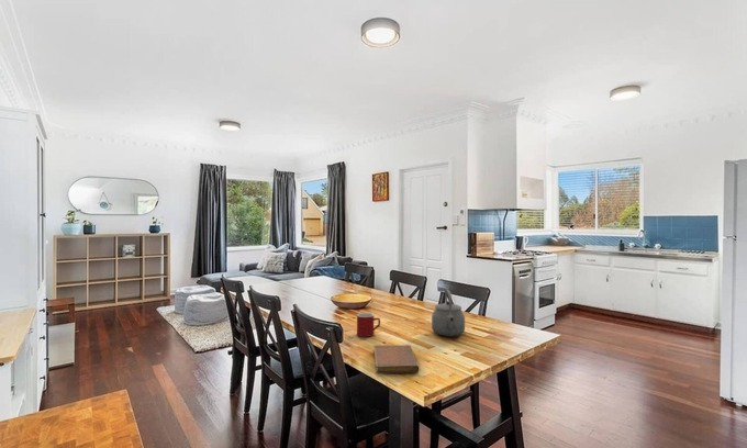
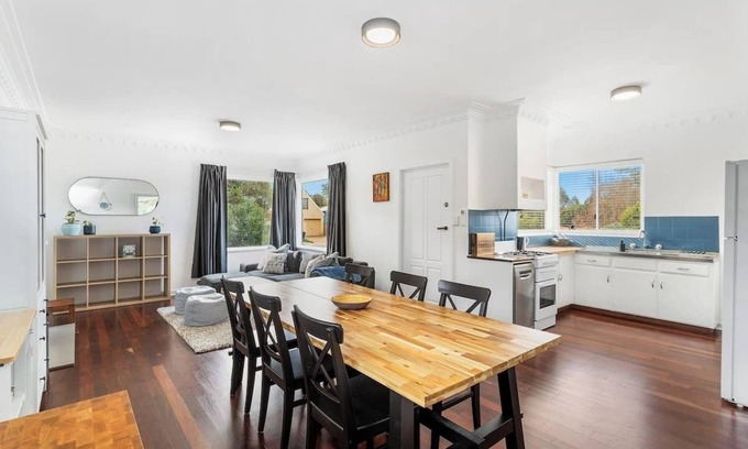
- tea kettle (448, 313)
- mug (368, 324)
- notebook (394, 357)
